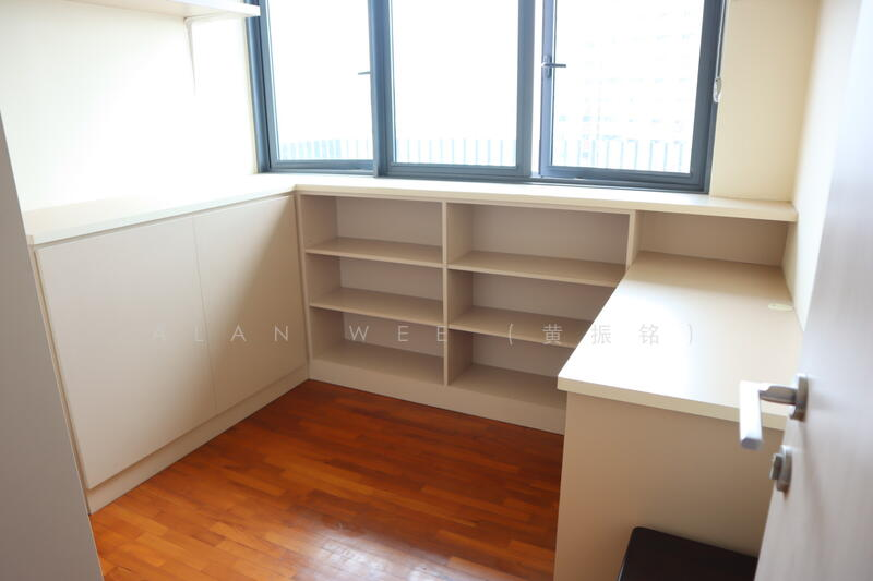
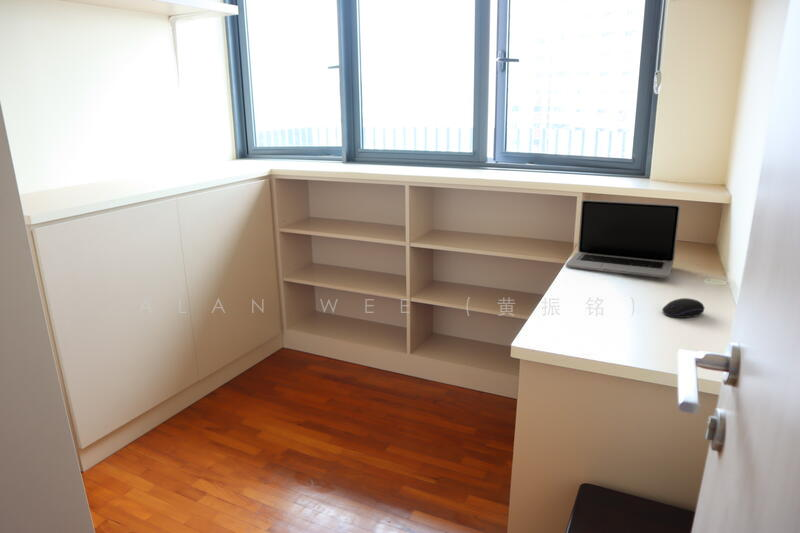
+ computer mouse (683, 306)
+ laptop (622, 236)
